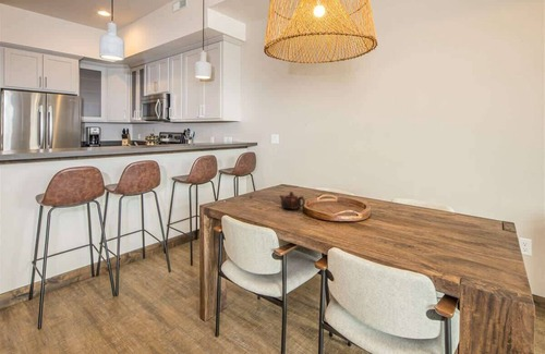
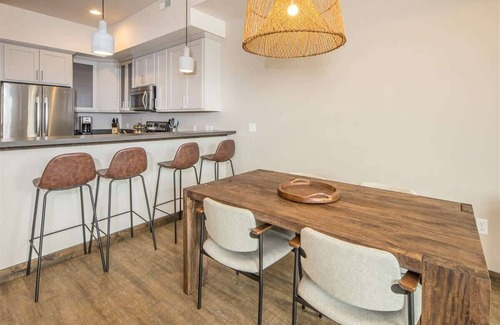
- teapot (291, 199)
